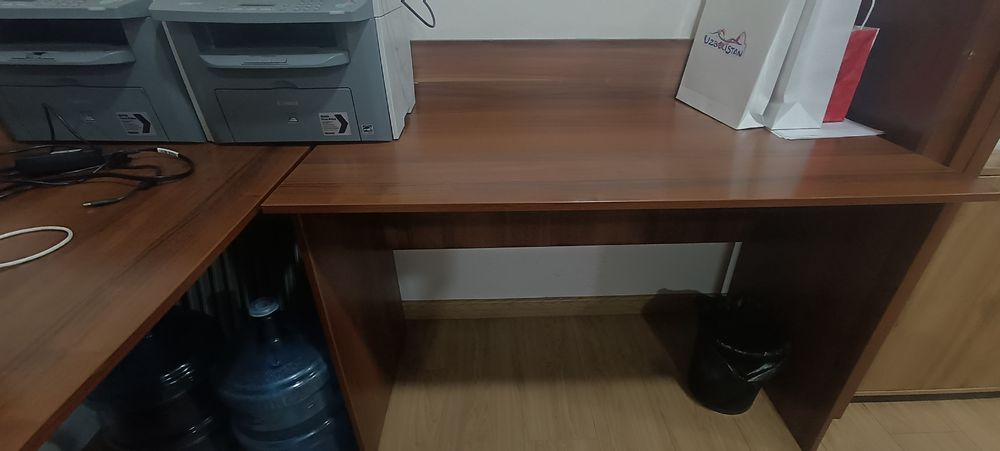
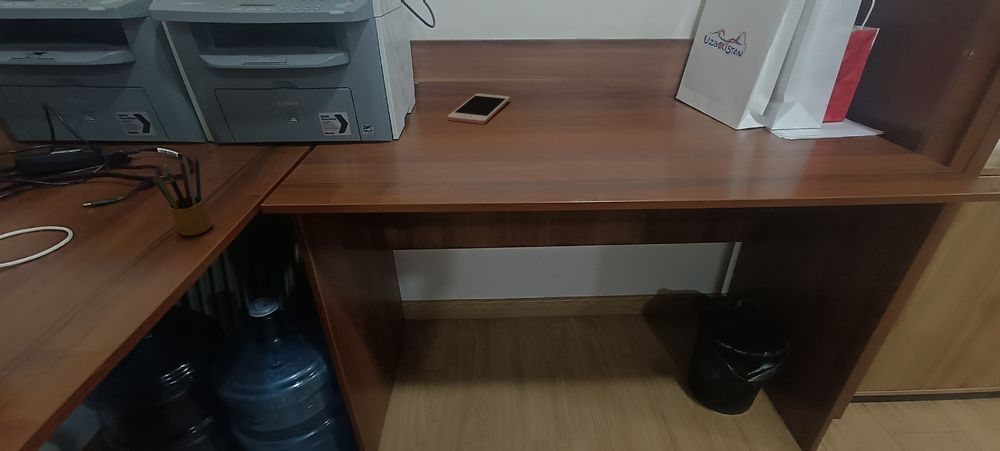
+ pencil box (184, 197)
+ cell phone (480, 107)
